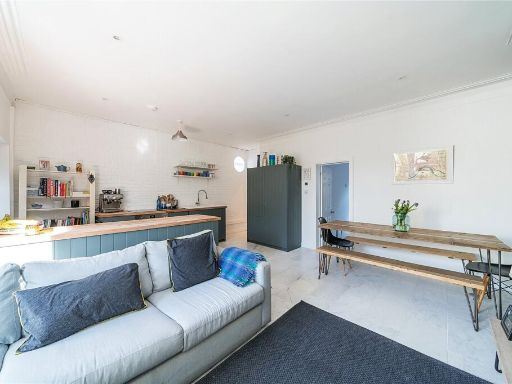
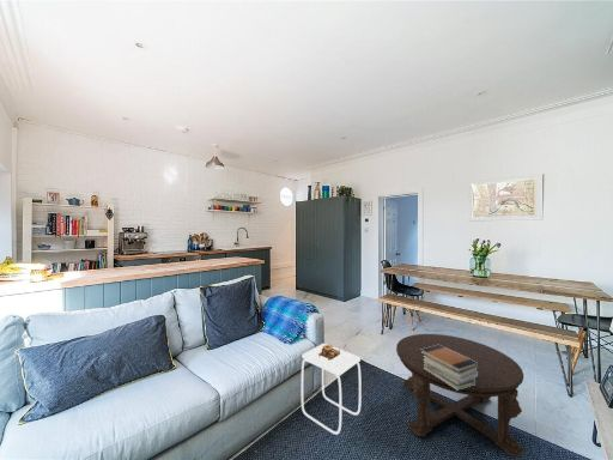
+ book stack (448, 365)
+ side table (338, 379)
+ coffee table (450, 386)
